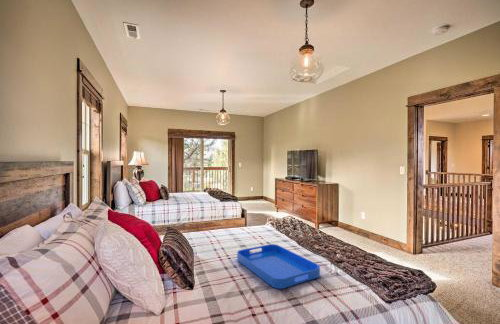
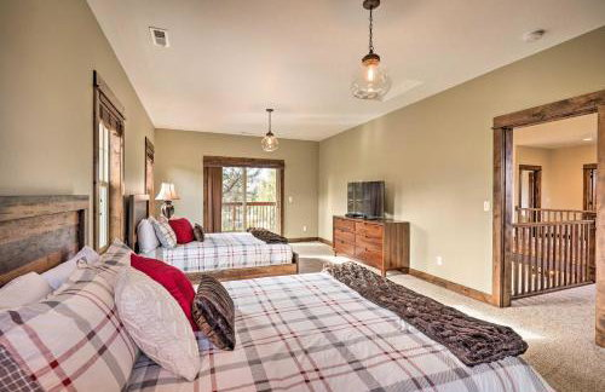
- serving tray (275, 262)
